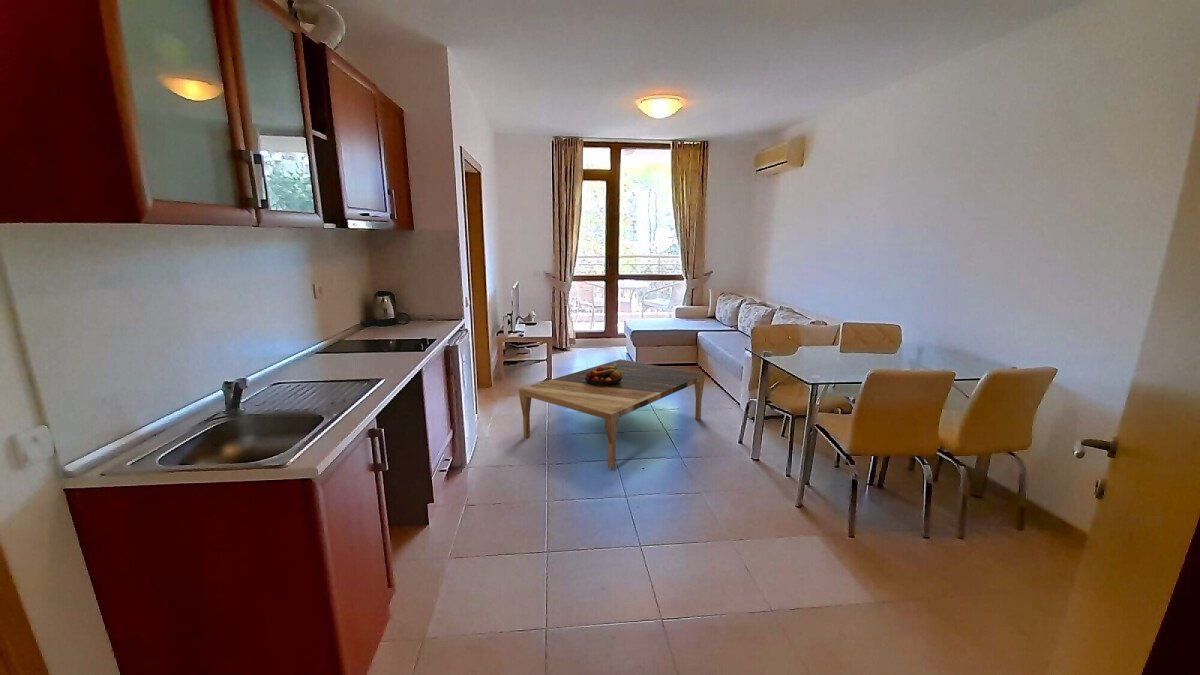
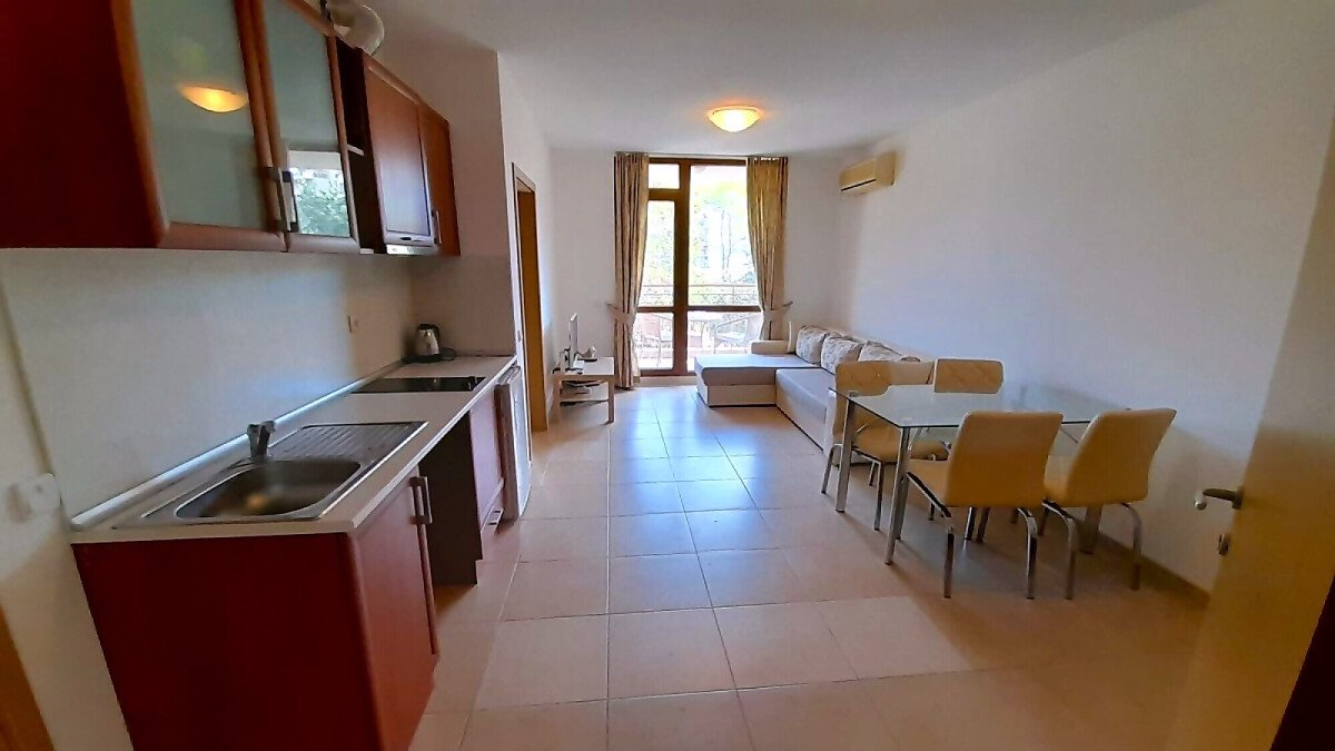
- coffee table (616, 404)
- fruit bowl (603, 373)
